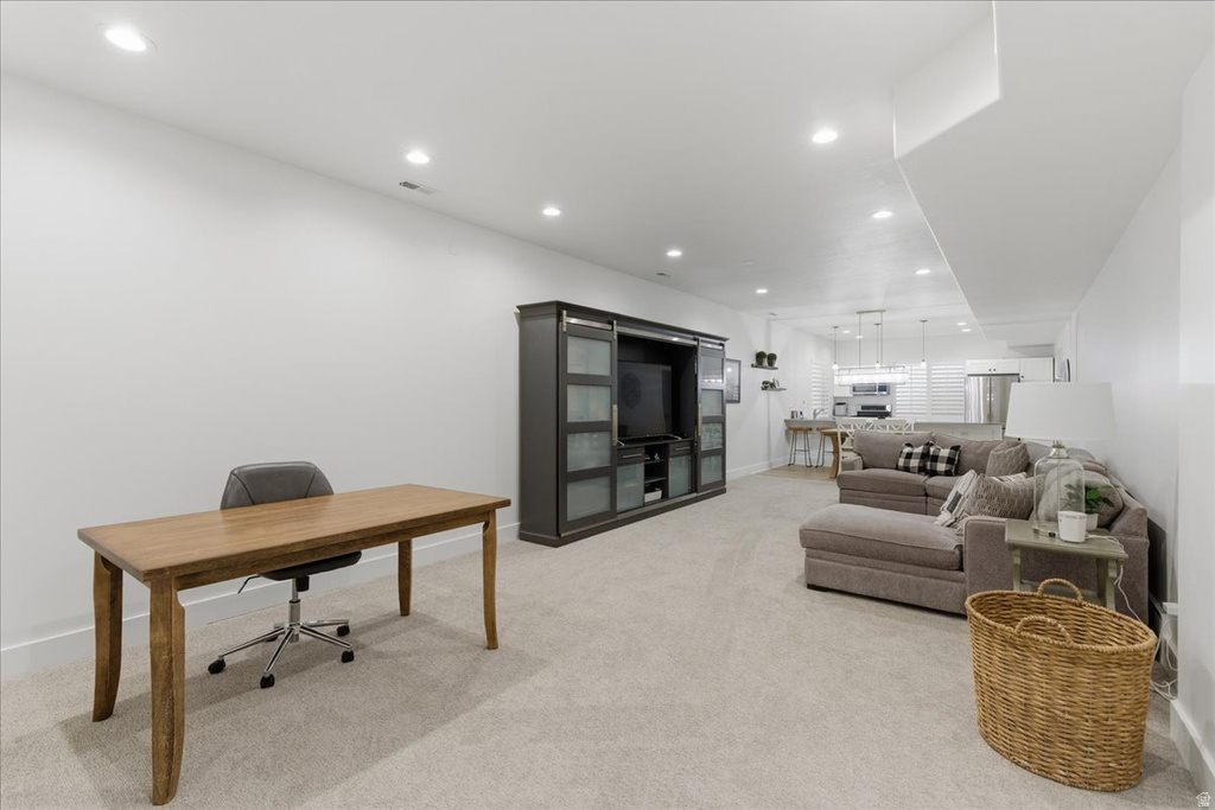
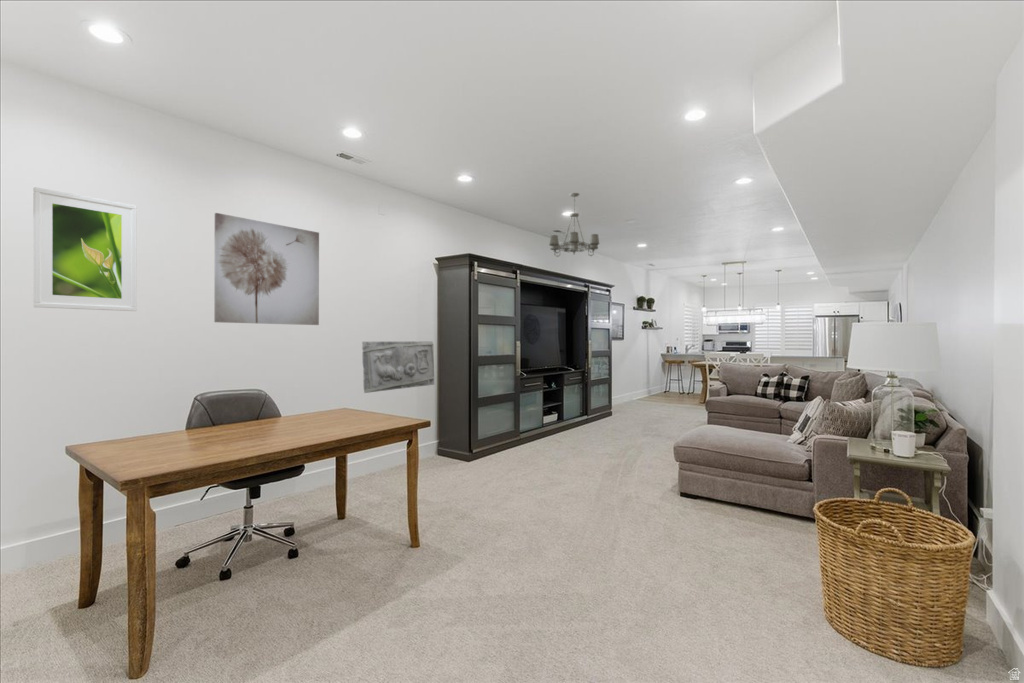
+ wall art (271, 273)
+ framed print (88, 253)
+ chandelier (574, 224)
+ stone relief (401, 373)
